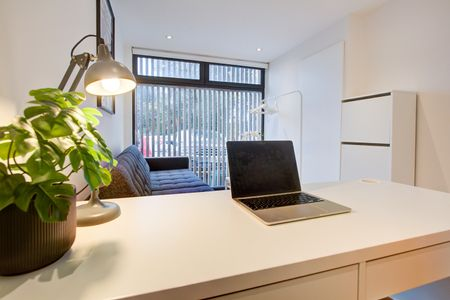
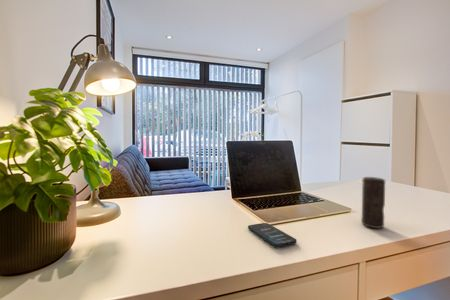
+ candle (373, 201)
+ smartphone (270, 233)
